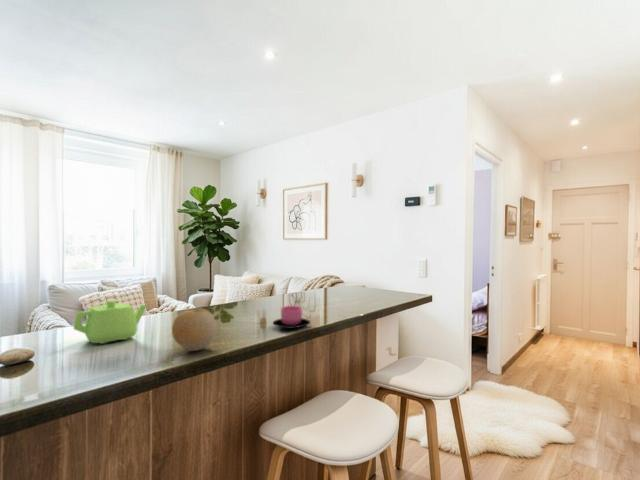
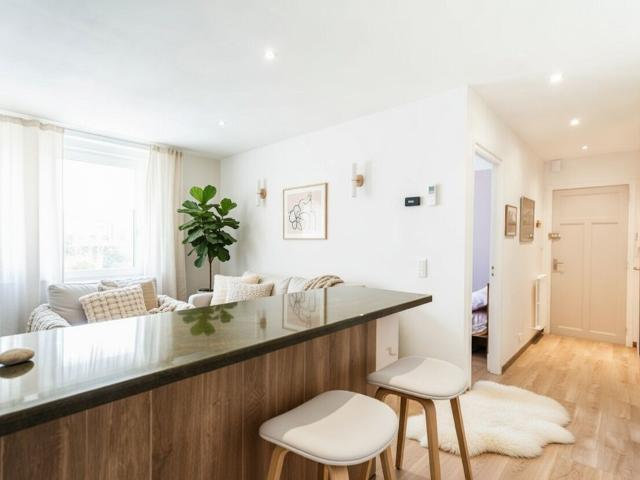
- fruit (195, 329)
- teapot (112, 319)
- cup (291, 317)
